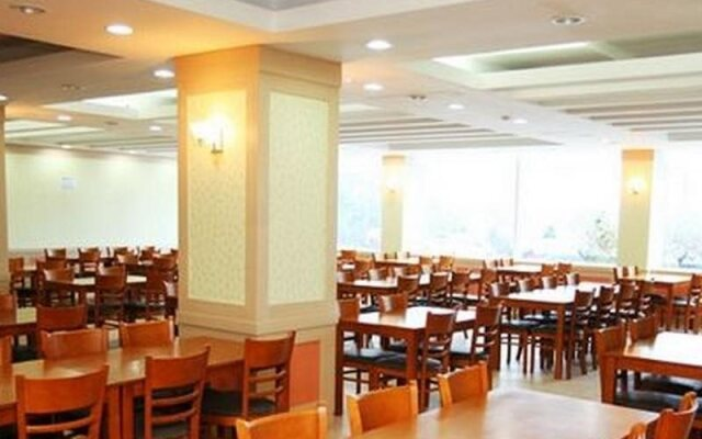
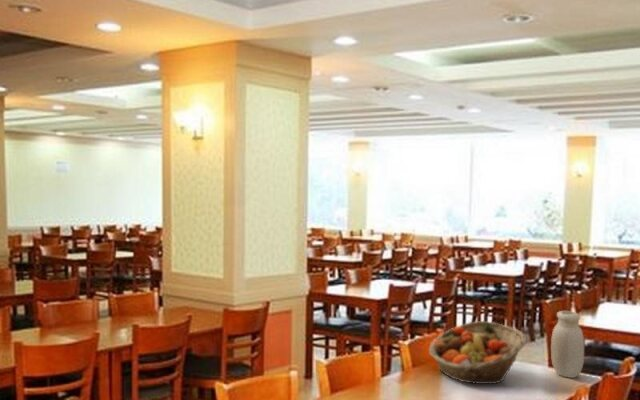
+ jar (567, 343)
+ fruit basket (476, 351)
